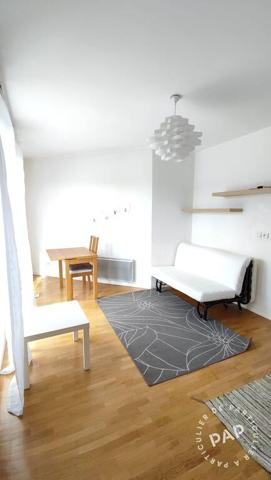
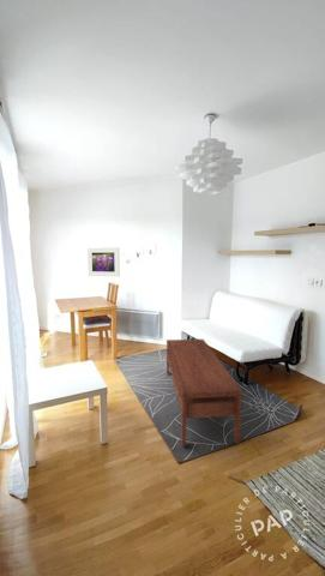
+ coffee table (194, 380)
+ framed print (103, 262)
